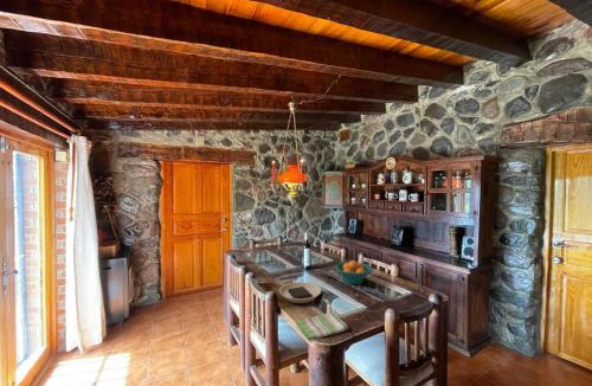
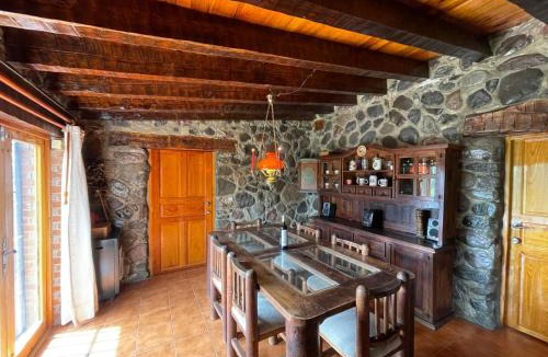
- plate (300, 292)
- fruit bowl (353, 270)
- dish towel (321, 324)
